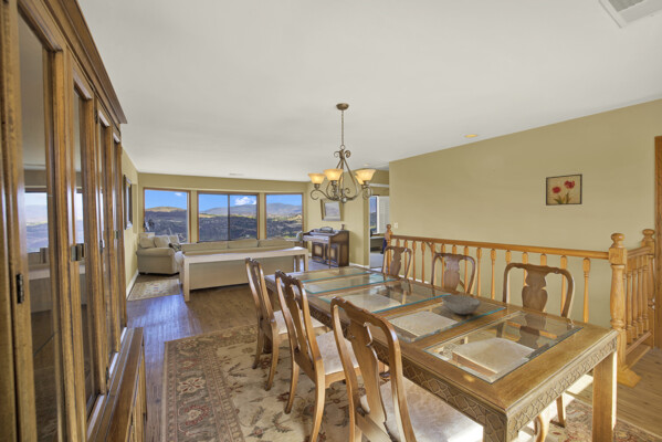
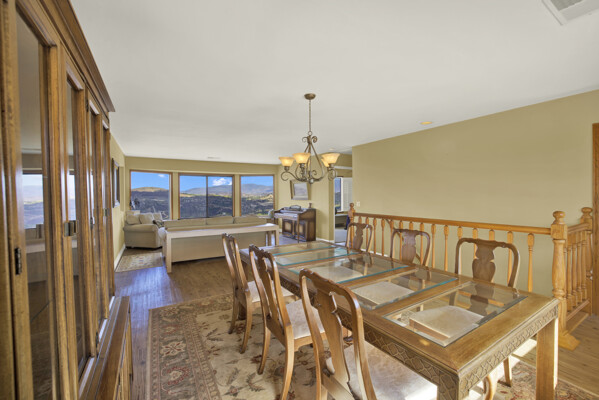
- wall art (563, 190)
- bowl (460, 305)
